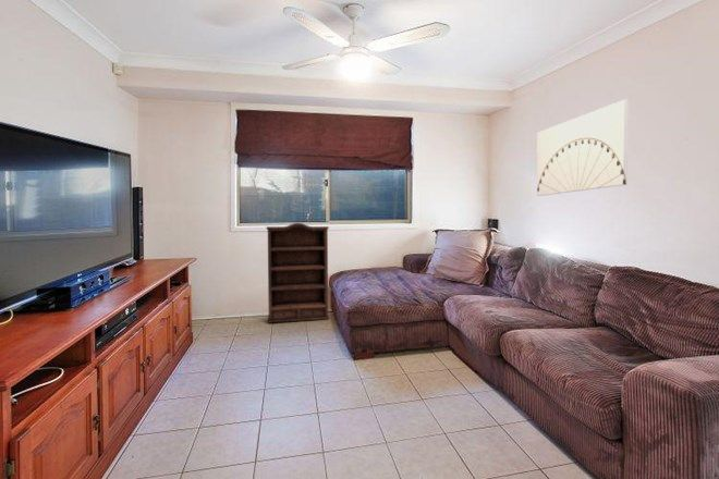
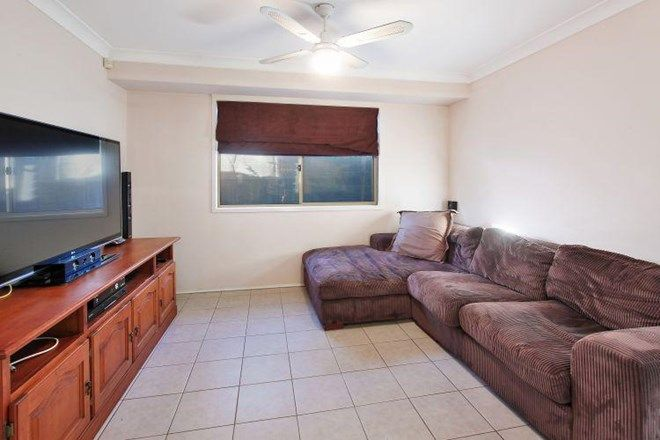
- wall art (575, 155)
- bookshelf (297, 270)
